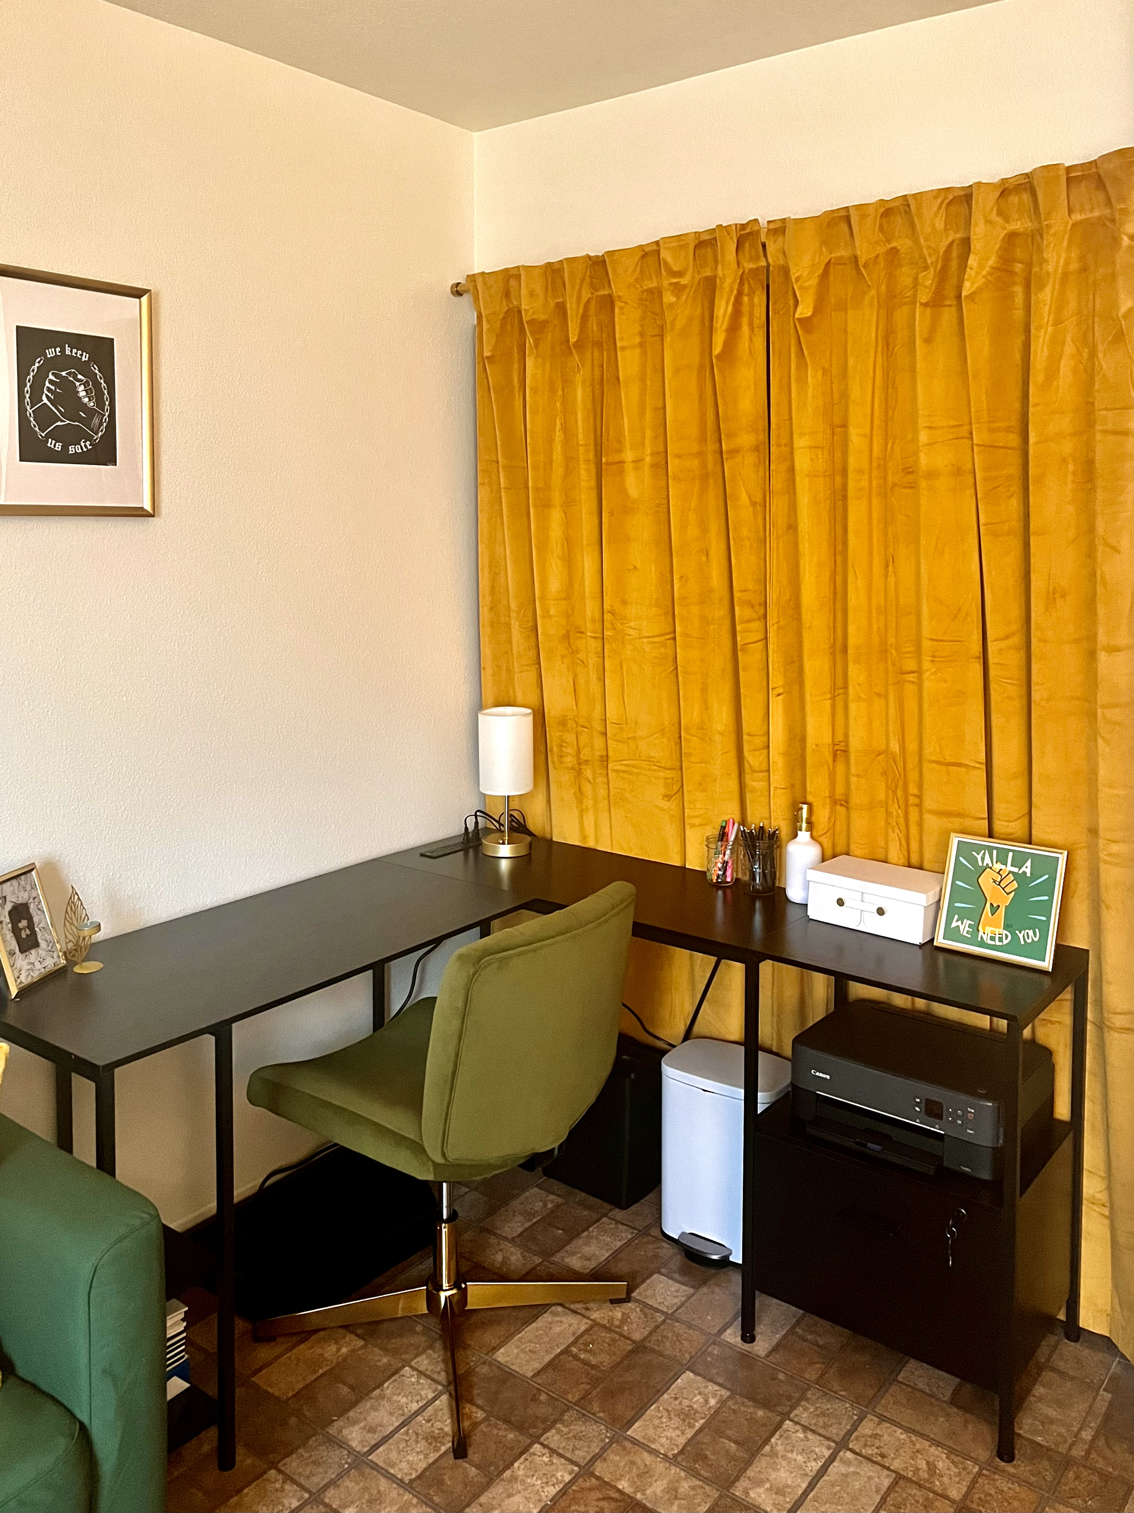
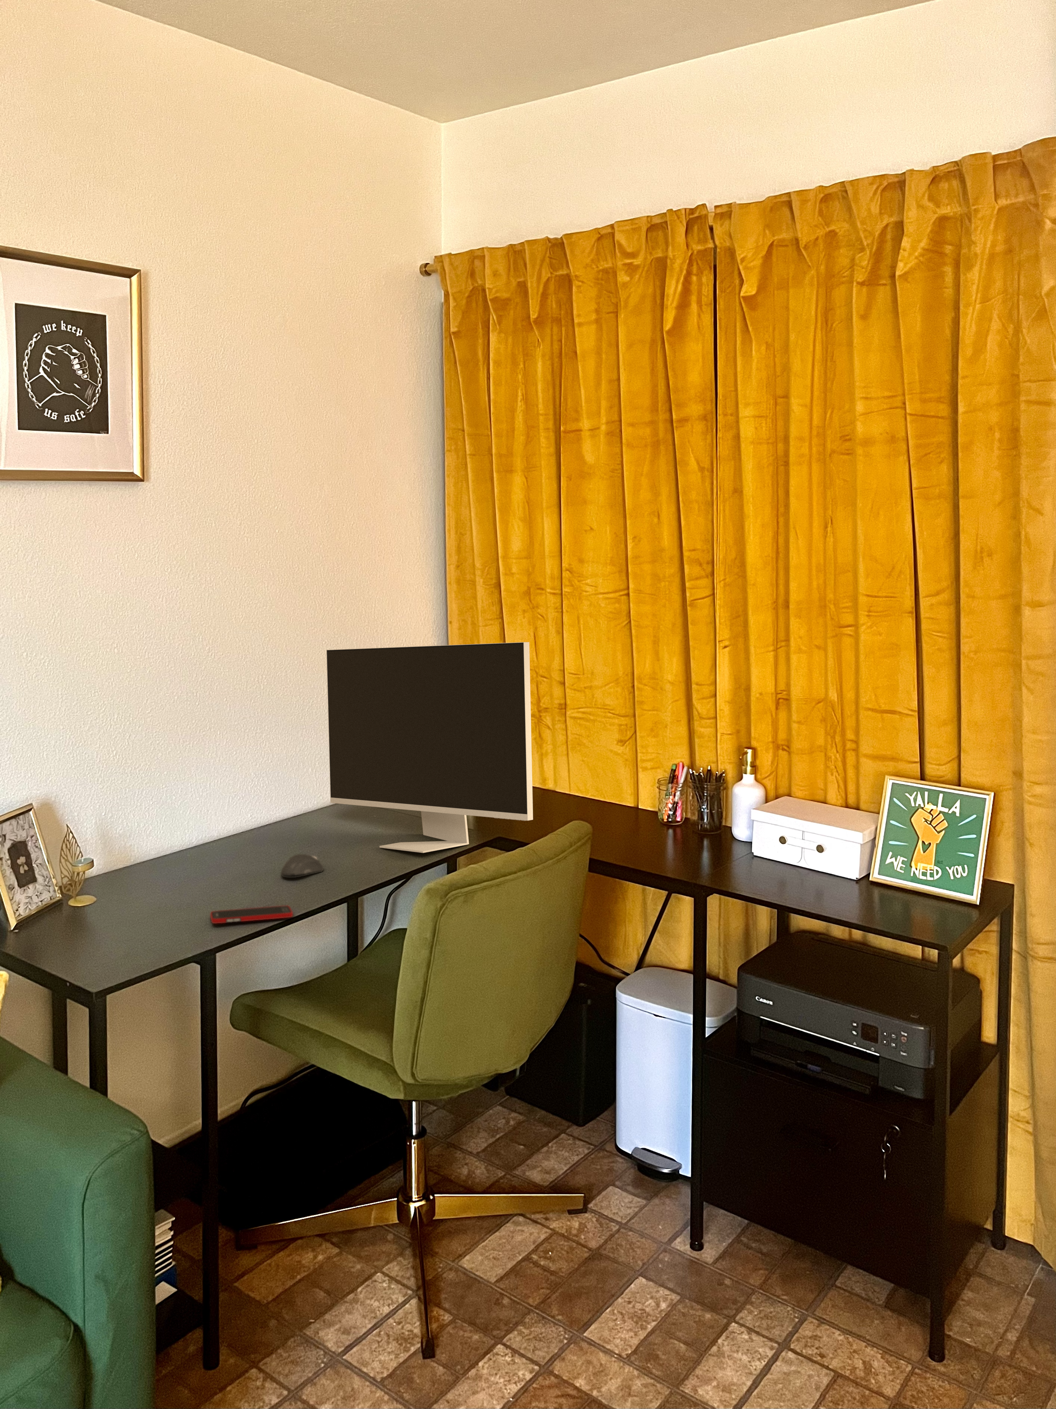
+ cell phone (252, 914)
+ computer mouse (301, 864)
+ monitor (422, 747)
